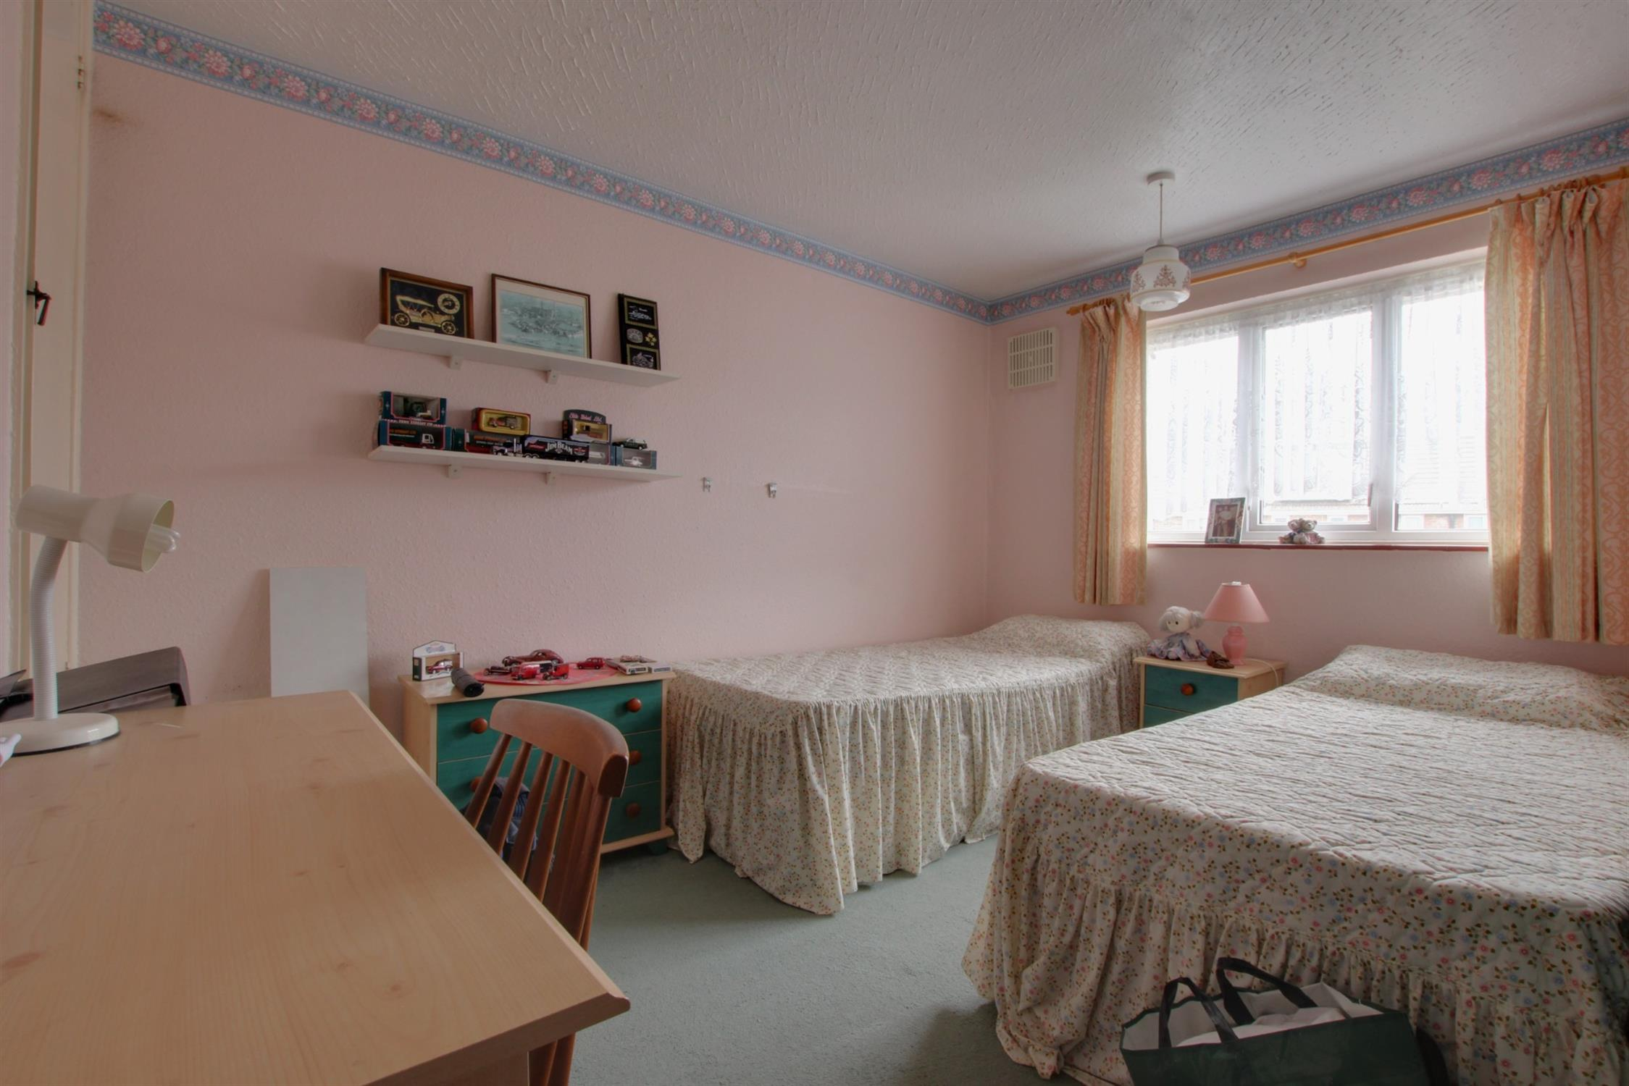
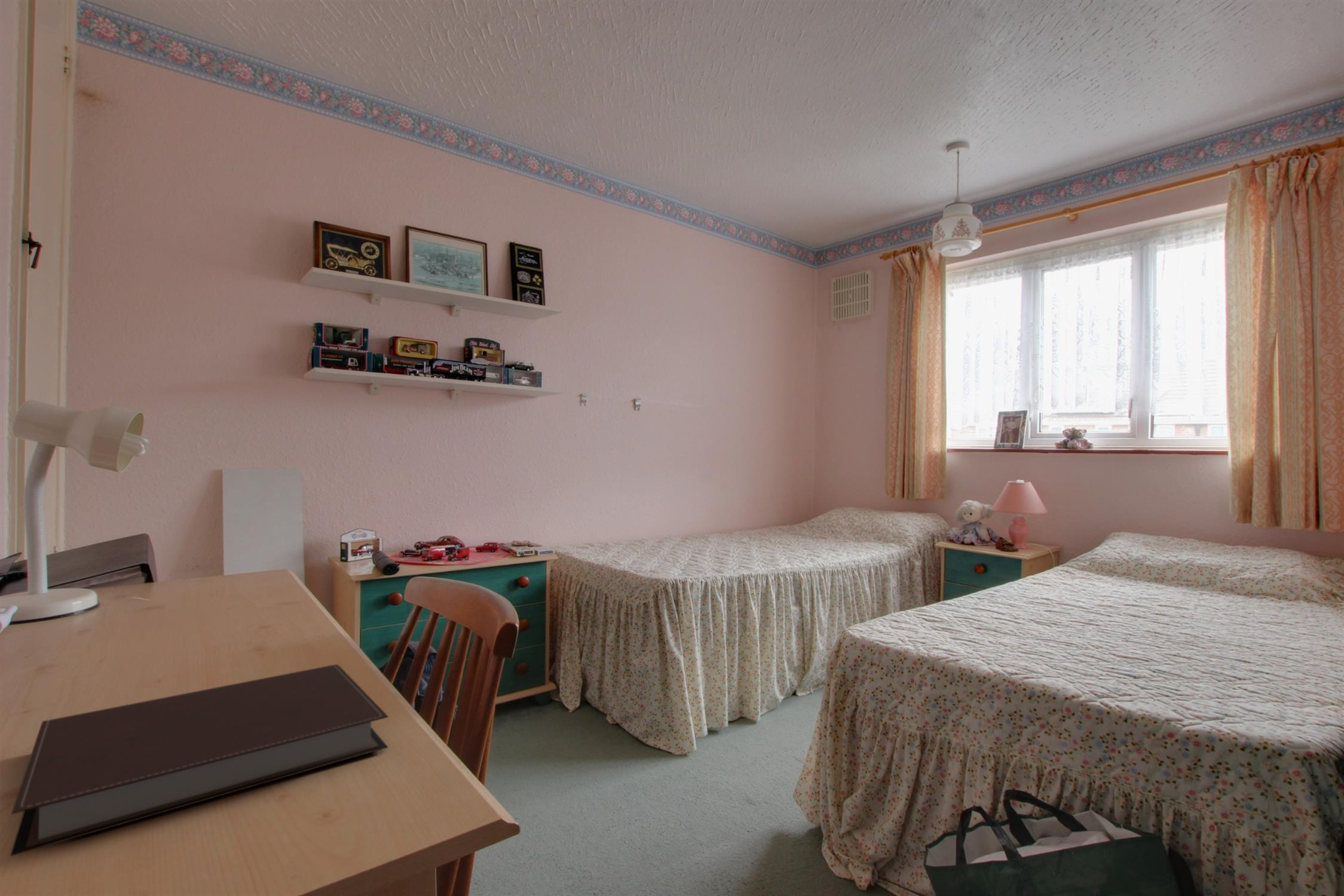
+ notebook (217, 733)
